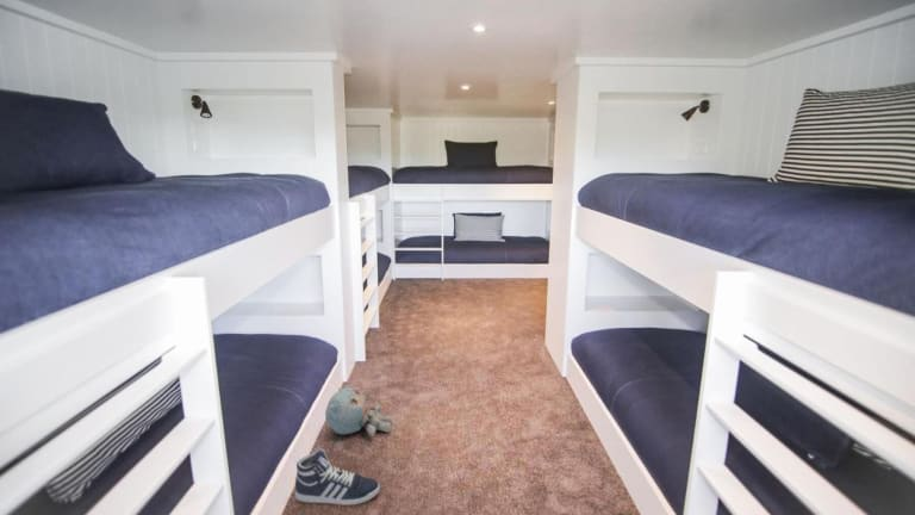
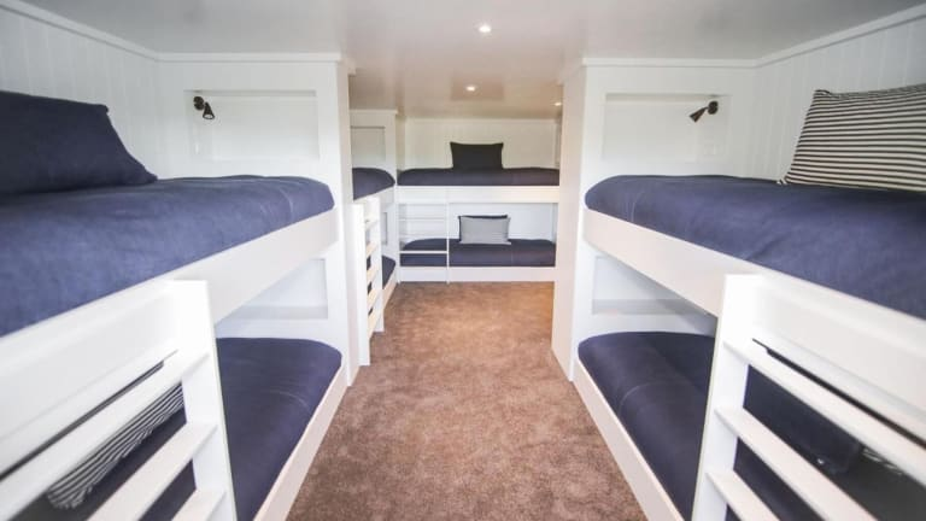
- plush toy (359, 410)
- sneaker (336, 476)
